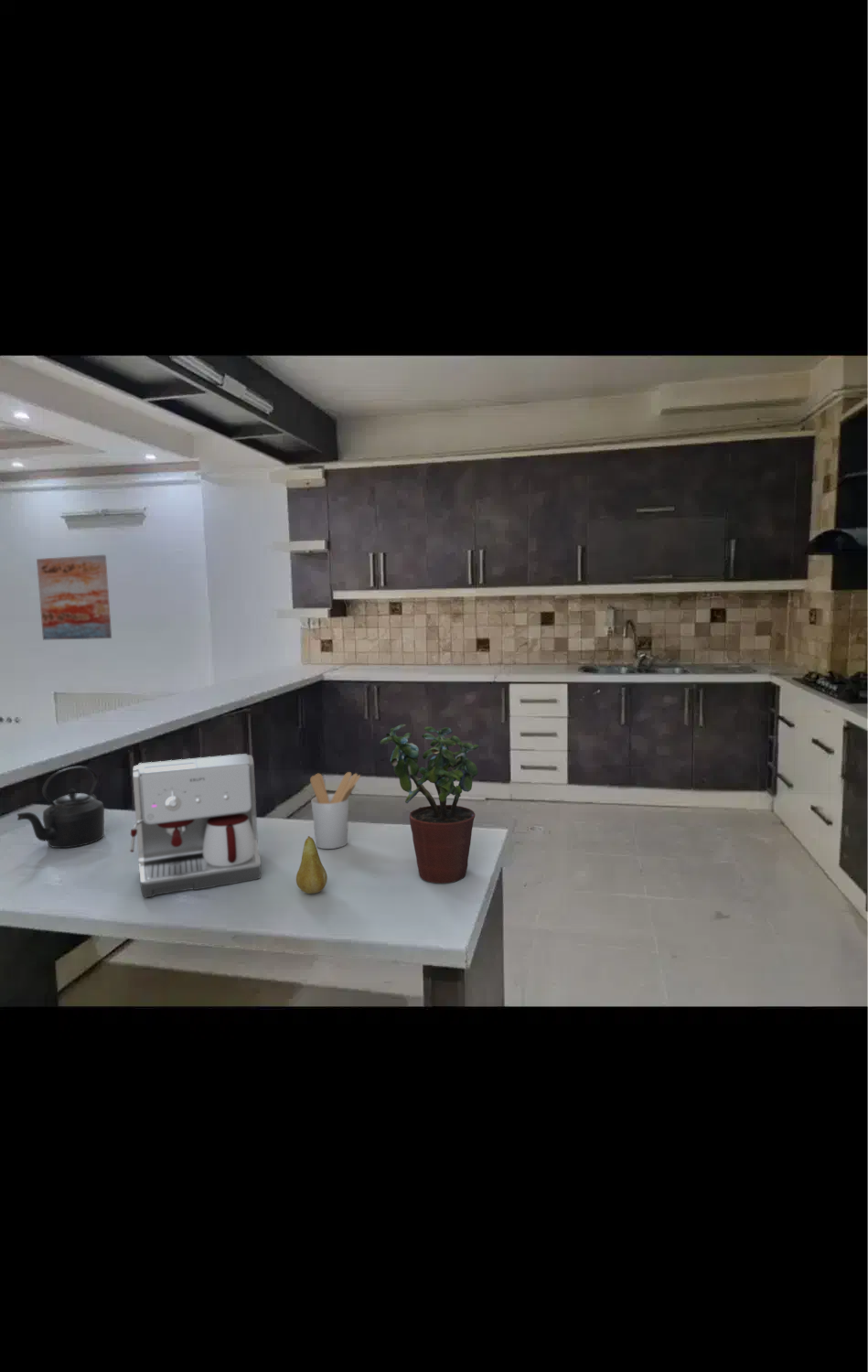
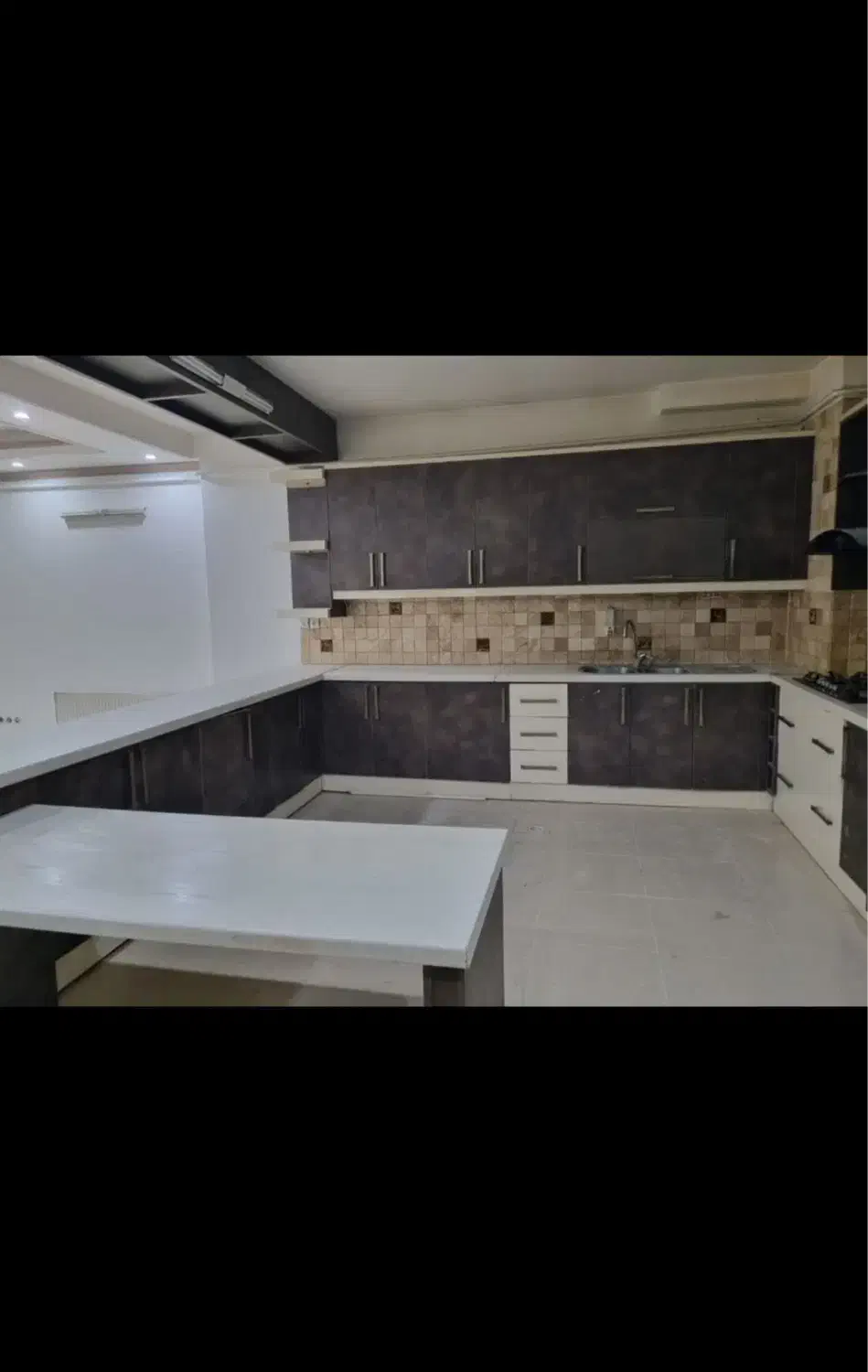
- wall art (73, 598)
- kettle (60, 808)
- potted plant (439, 797)
- utensil holder (338, 808)
- fruit (311, 865)
- coffee maker (198, 819)
